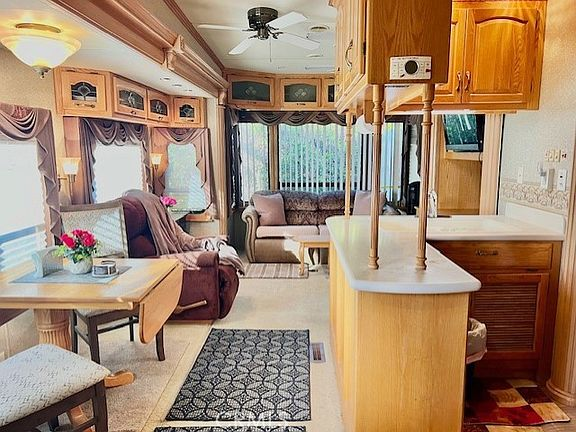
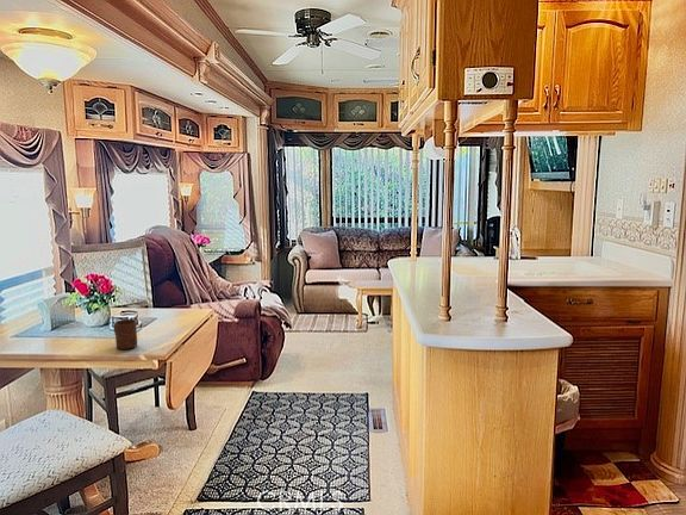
+ cup (123, 334)
